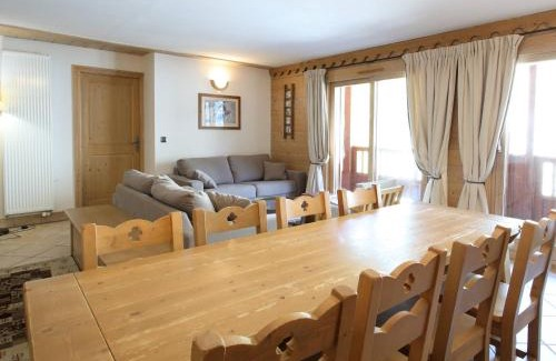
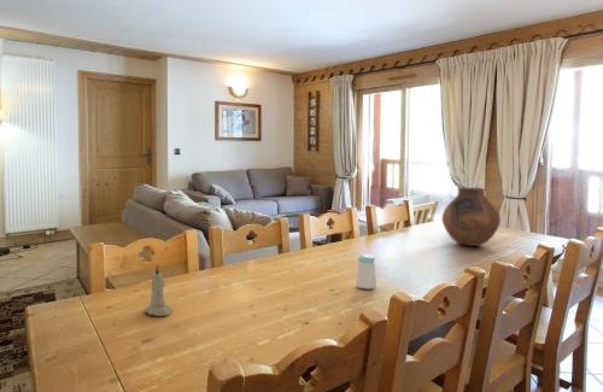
+ salt shaker (365, 270)
+ candle (158, 287)
+ vase (470, 216)
